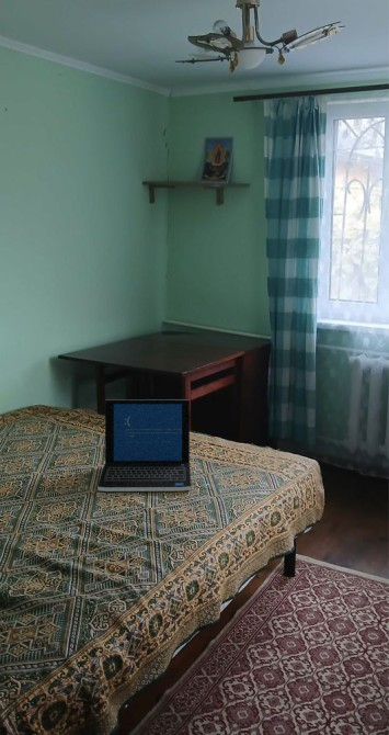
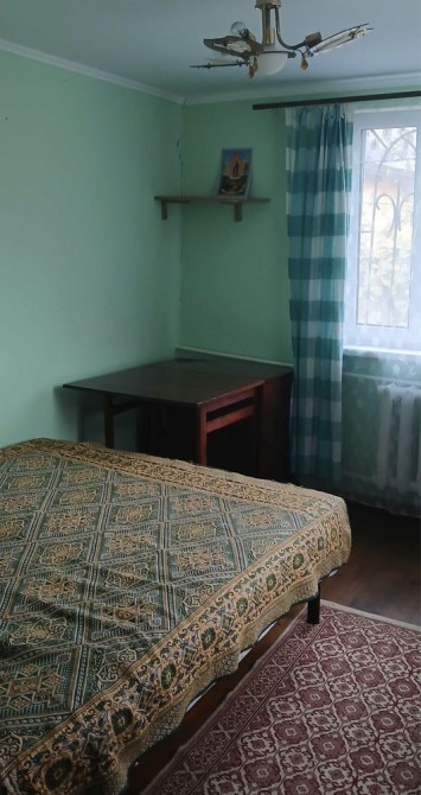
- laptop (146, 442)
